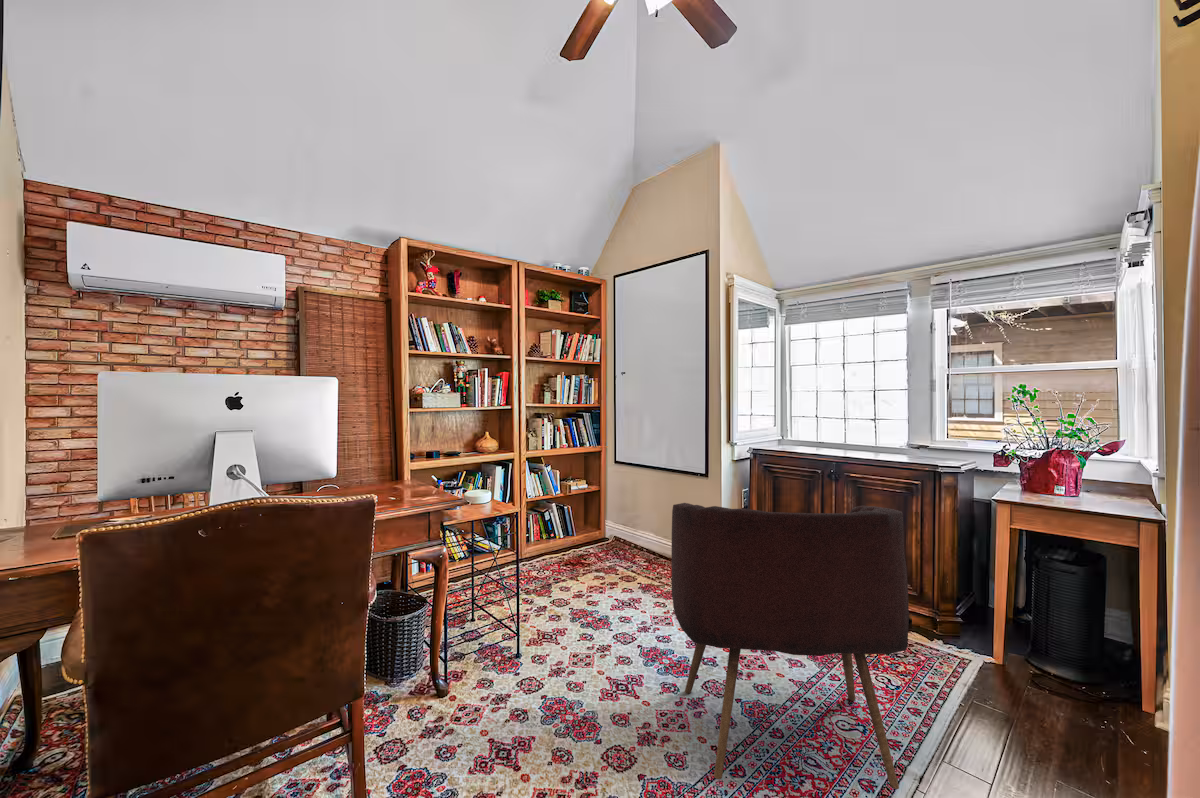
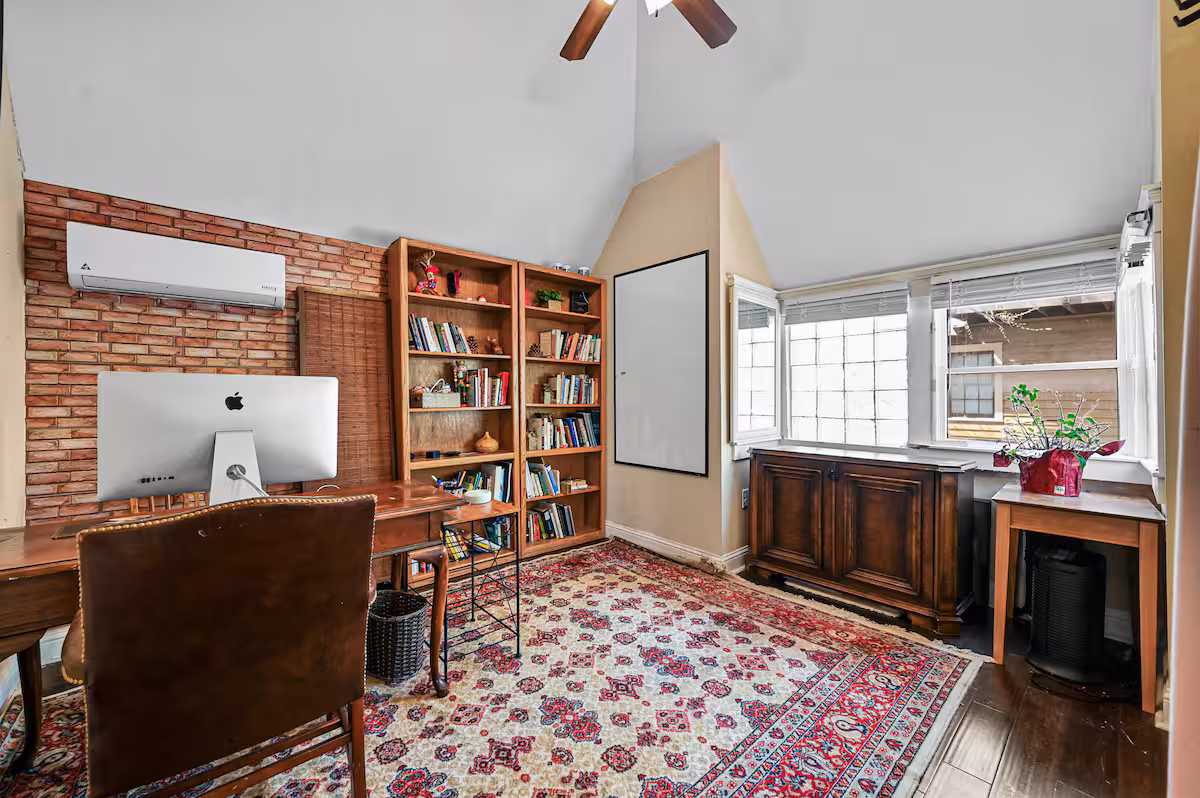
- armchair (779, 606)
